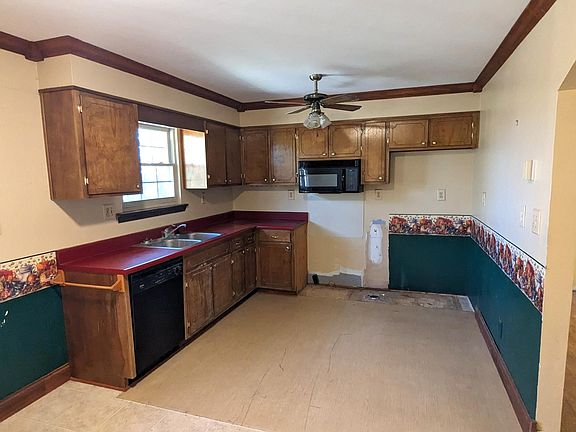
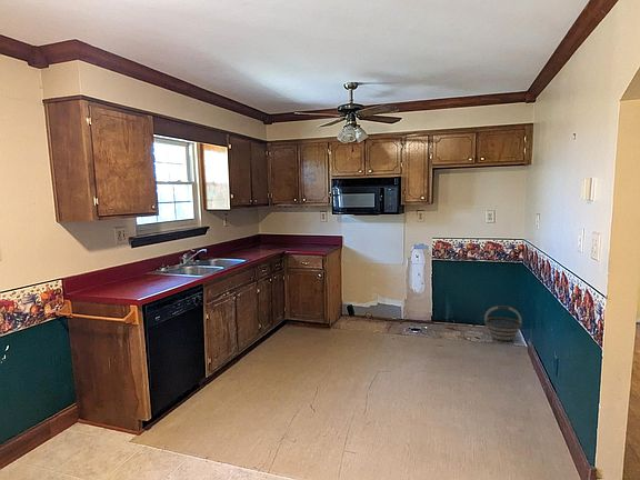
+ bucket (502, 322)
